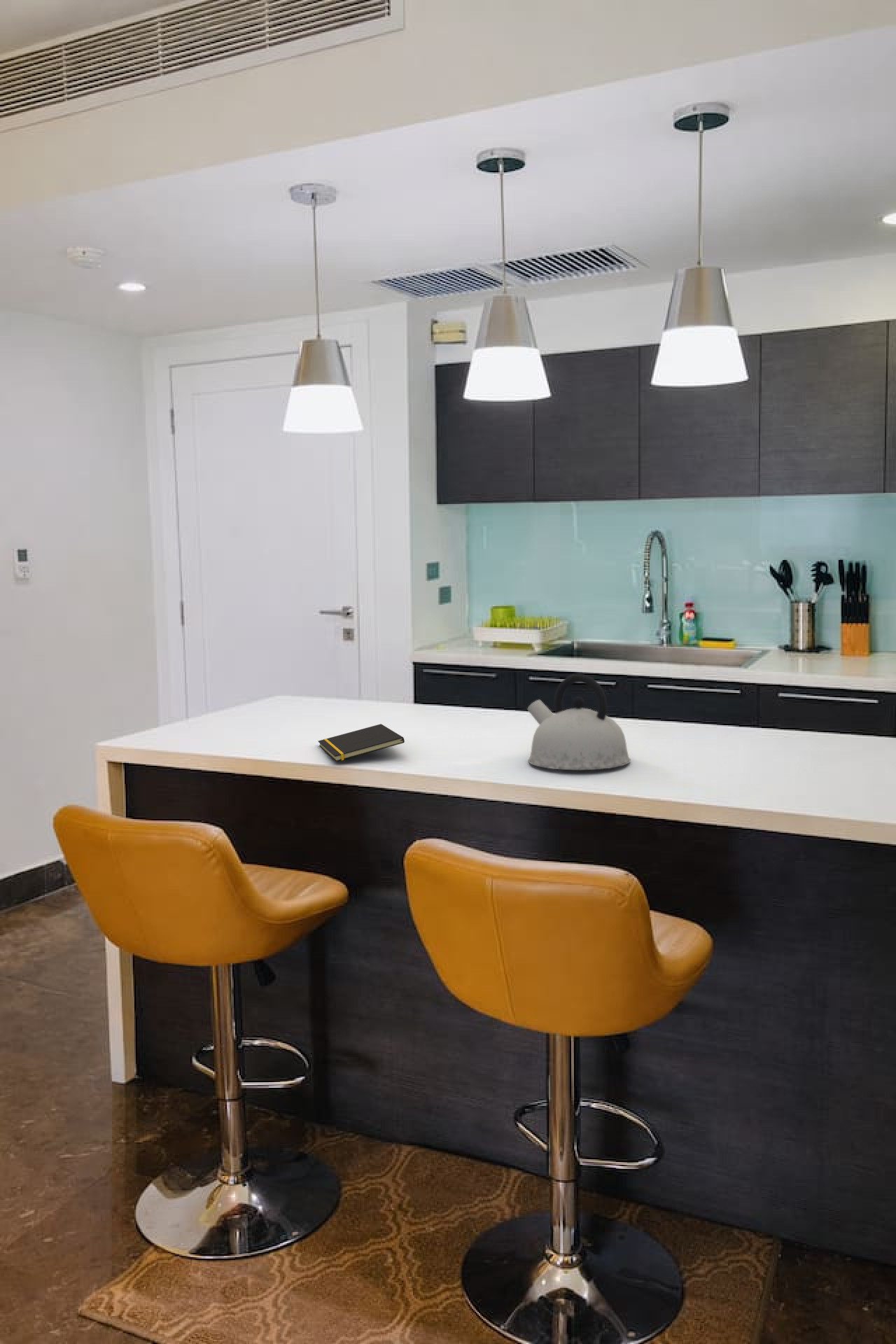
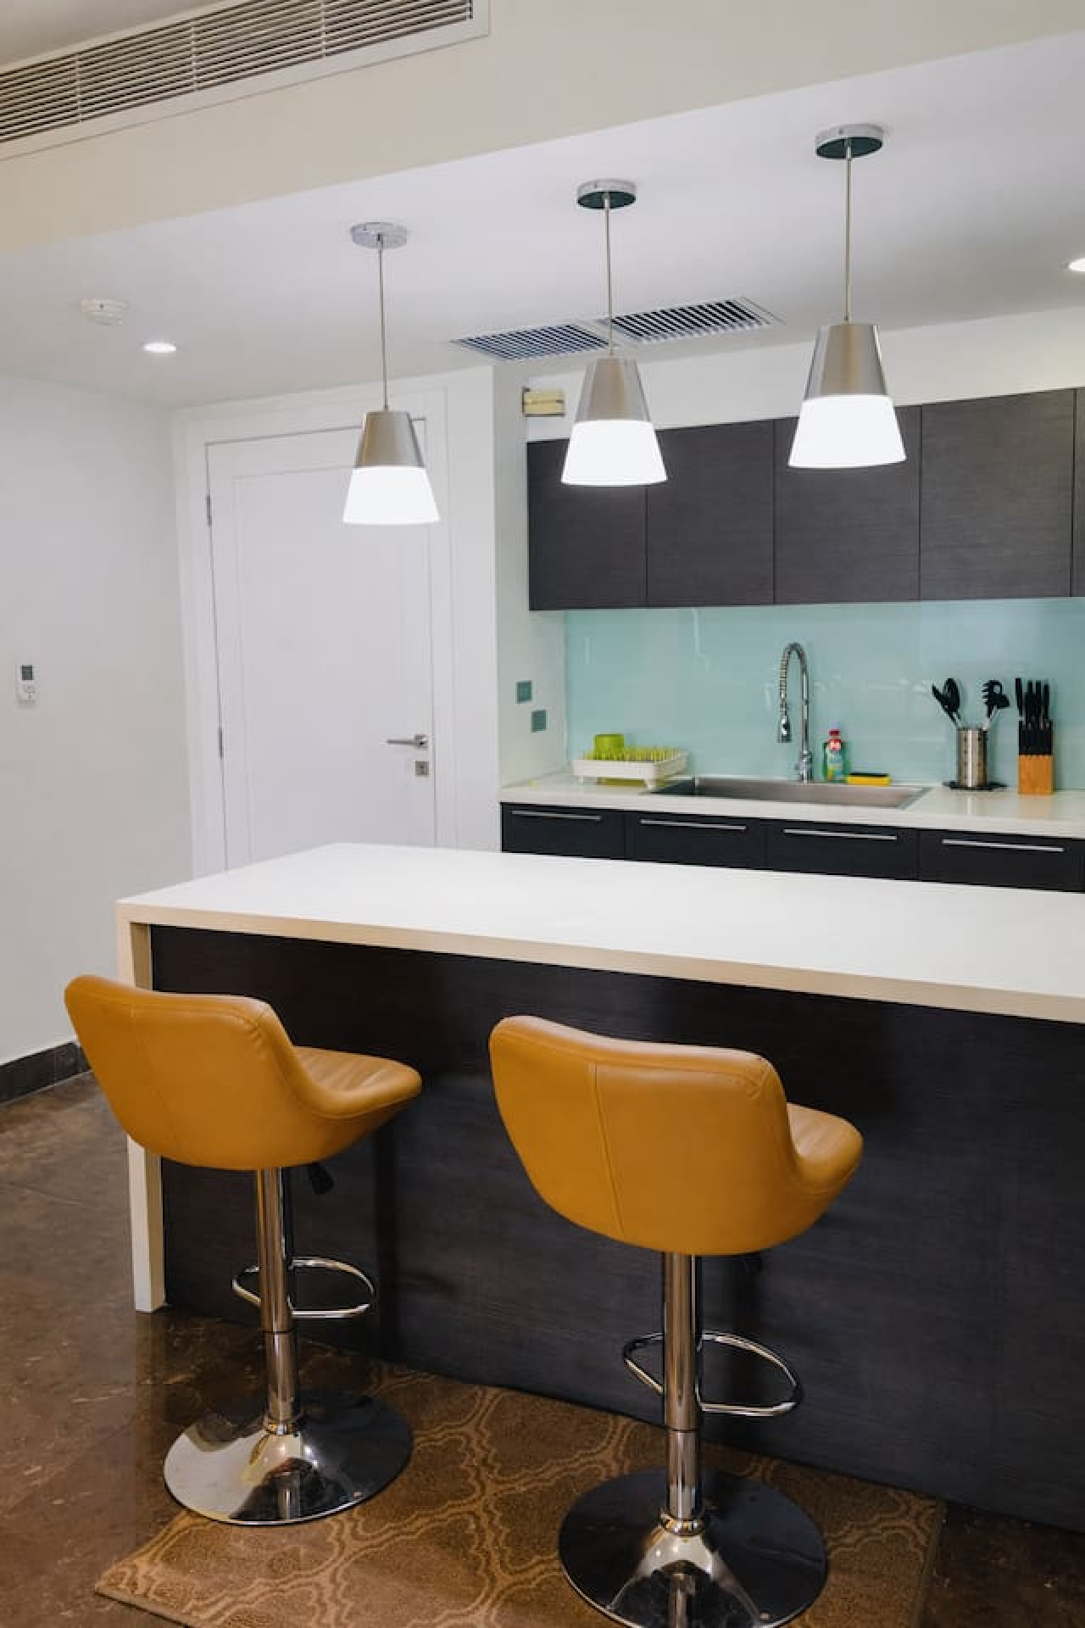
- kettle (574, 718)
- notepad (360, 741)
